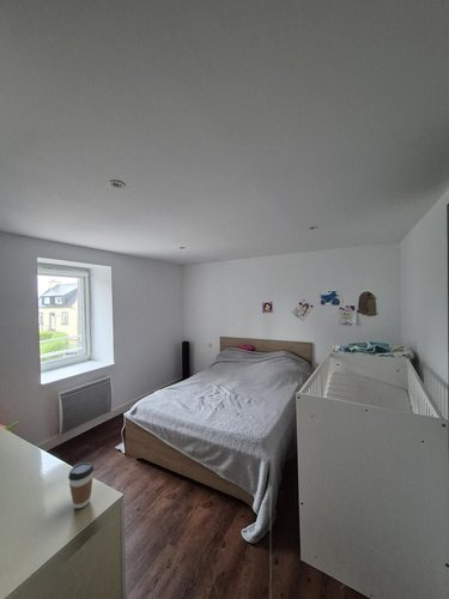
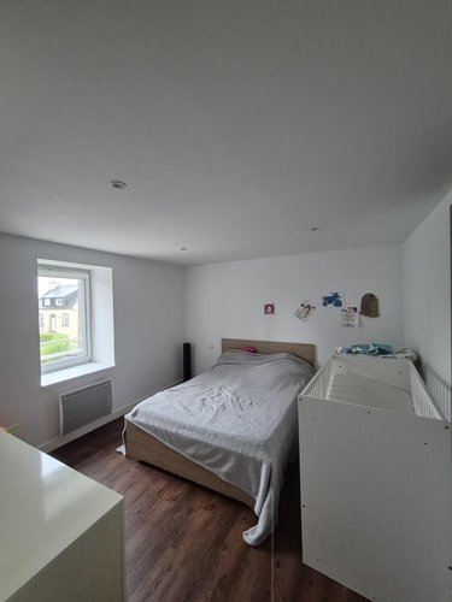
- coffee cup (81, 485)
